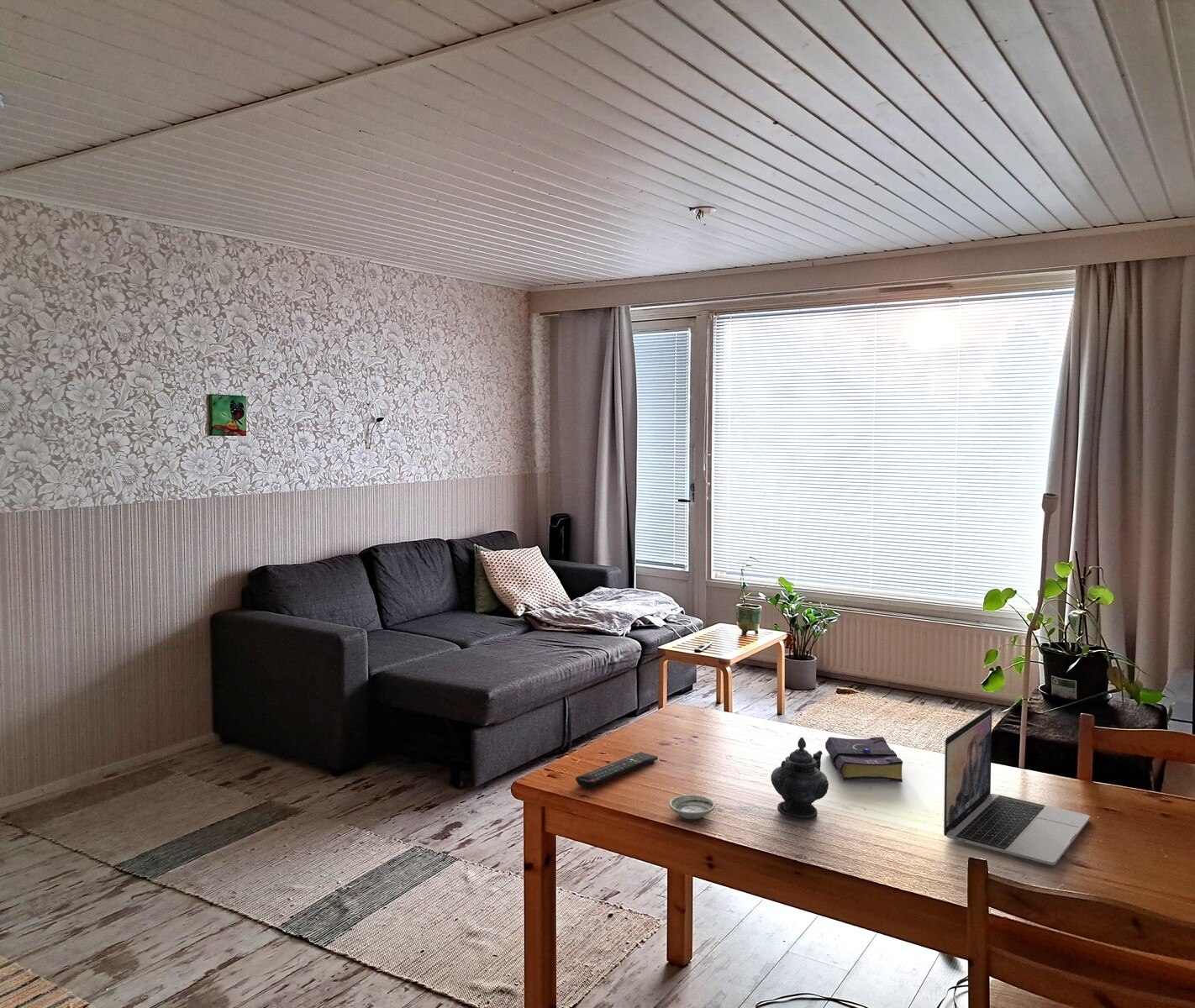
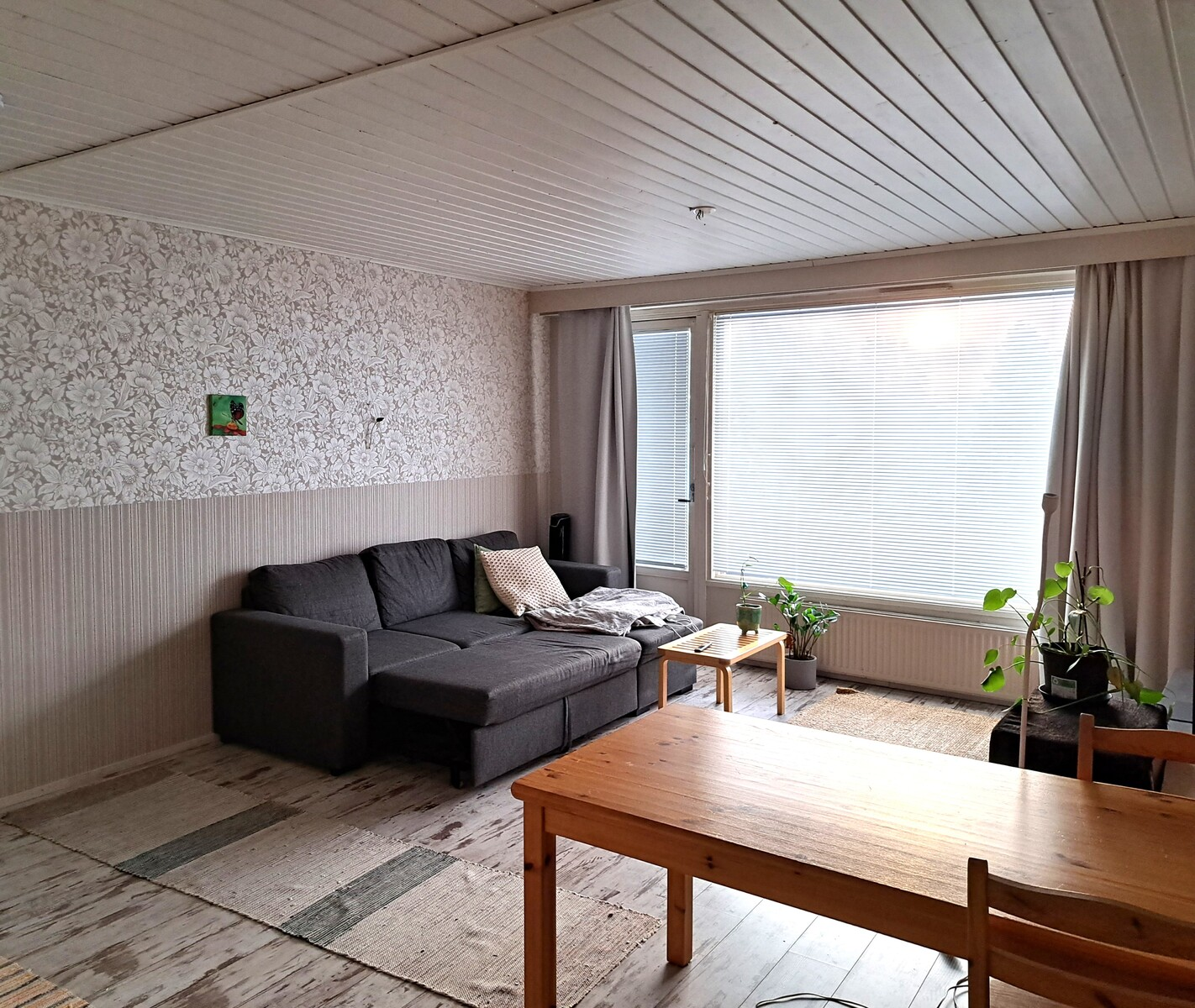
- saucer (692, 808)
- laptop (1014, 798)
- book (861, 757)
- remote control (617, 769)
- teapot (800, 774)
